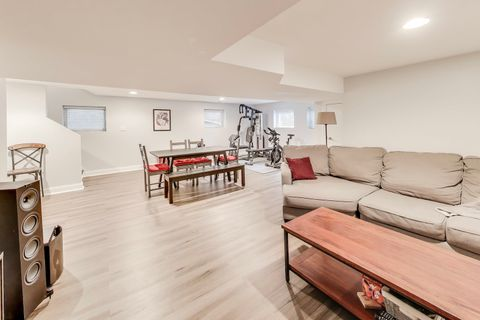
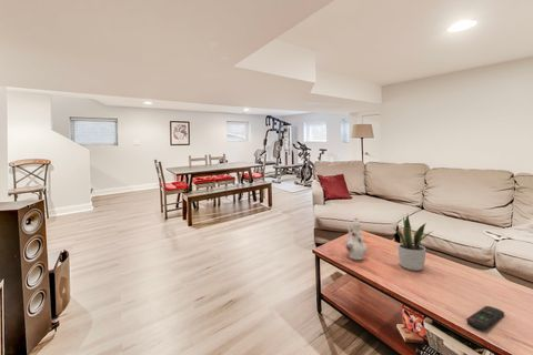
+ remote control (485, 316)
+ chinaware (354, 236)
+ potted plant (411, 240)
